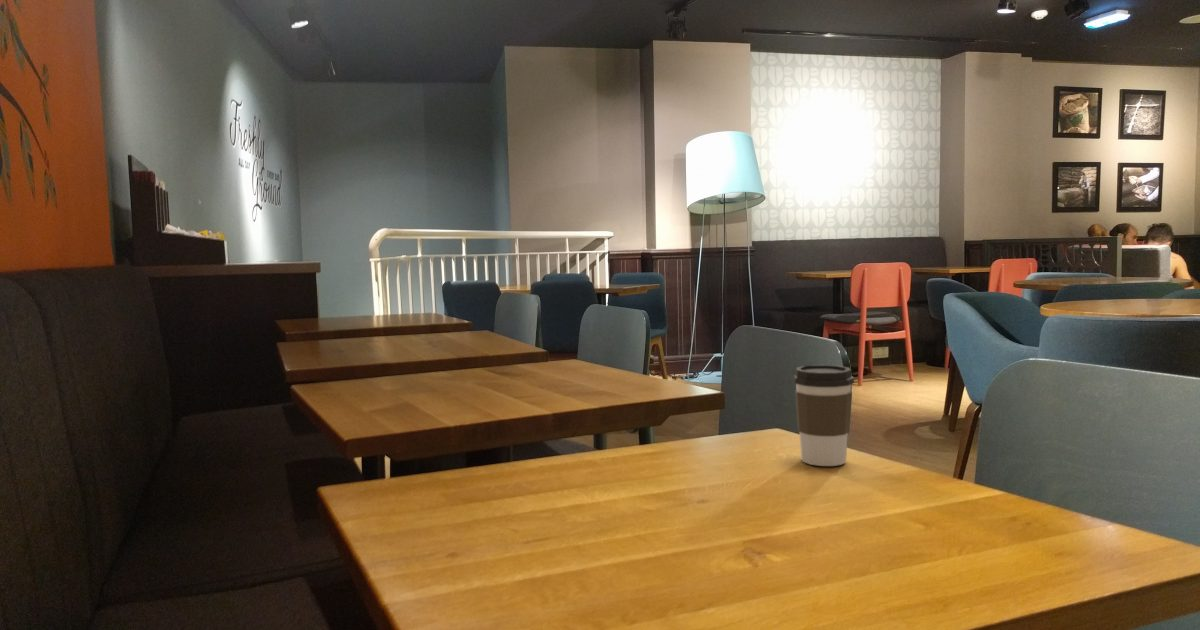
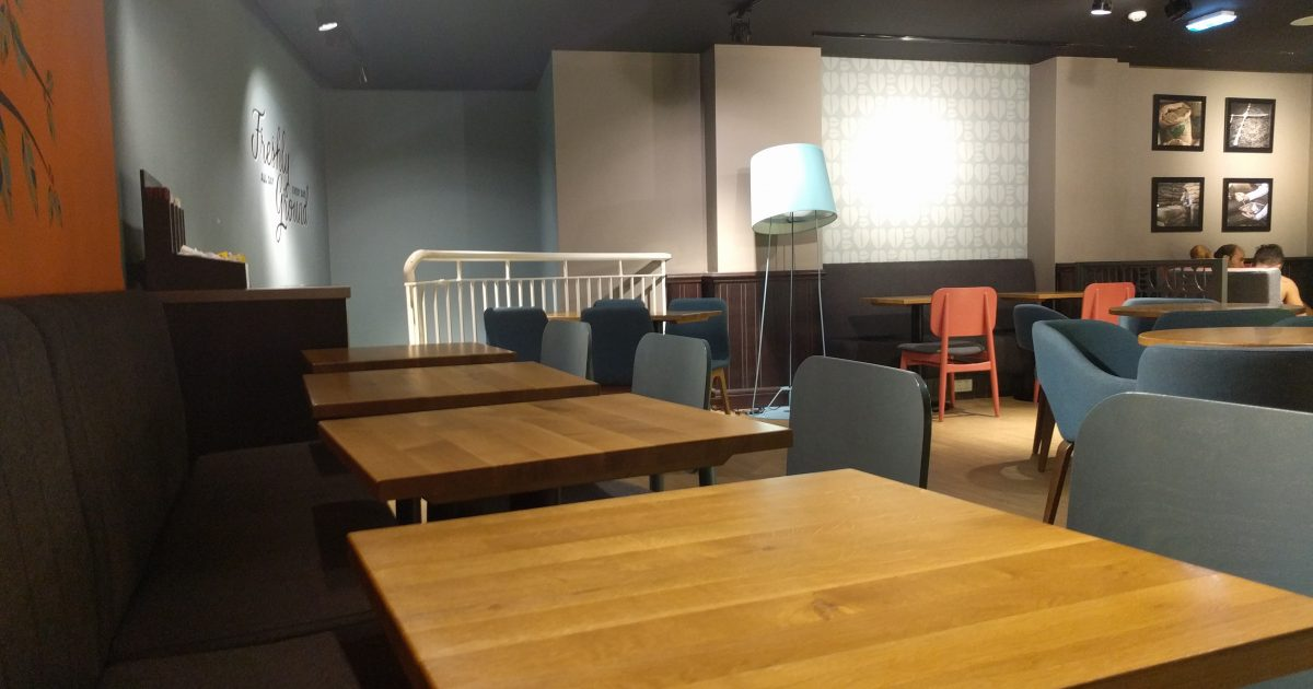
- coffee cup (823, 414)
